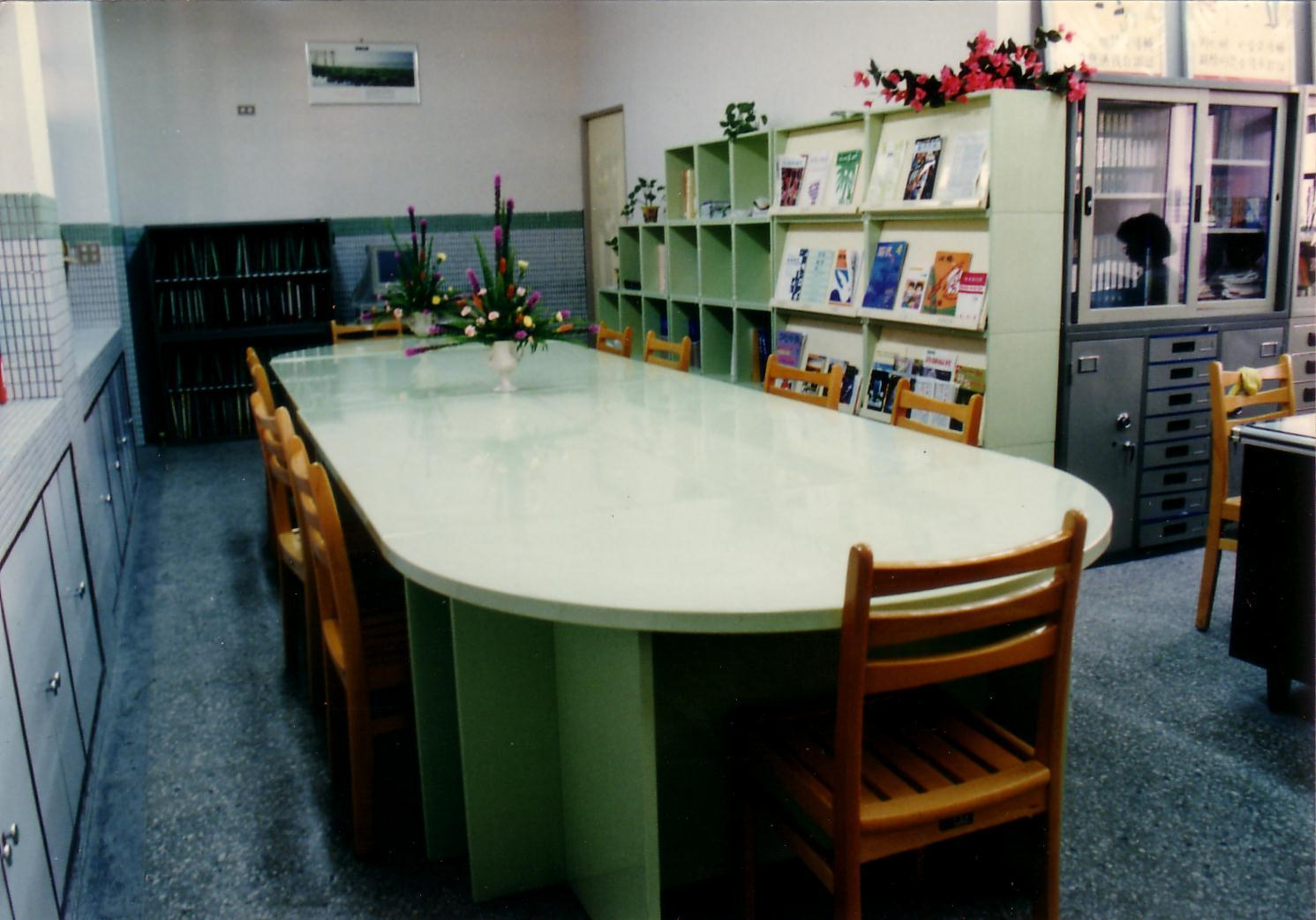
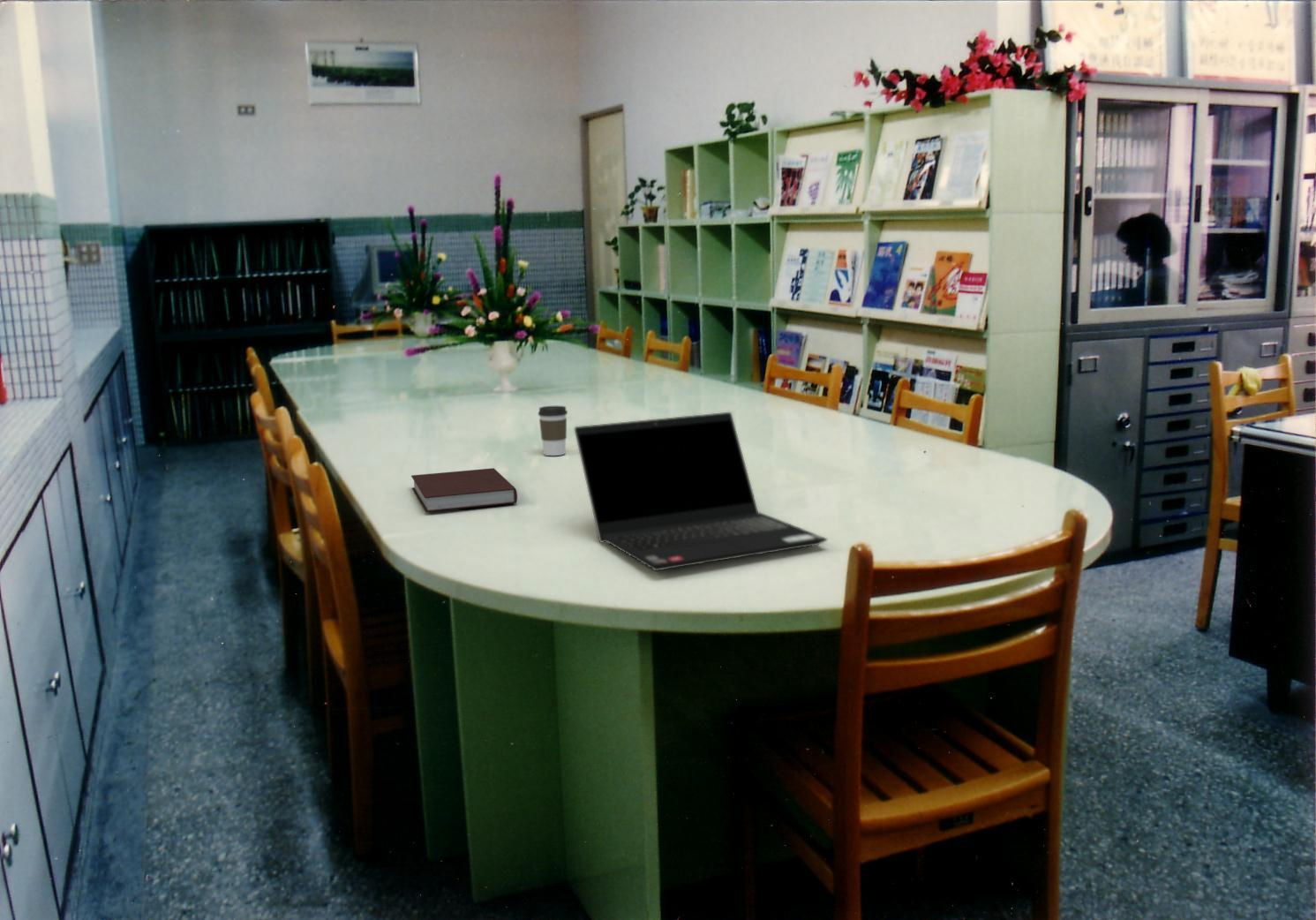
+ laptop computer (696, 485)
+ notebook (462, 488)
+ coffee cup (553, 430)
